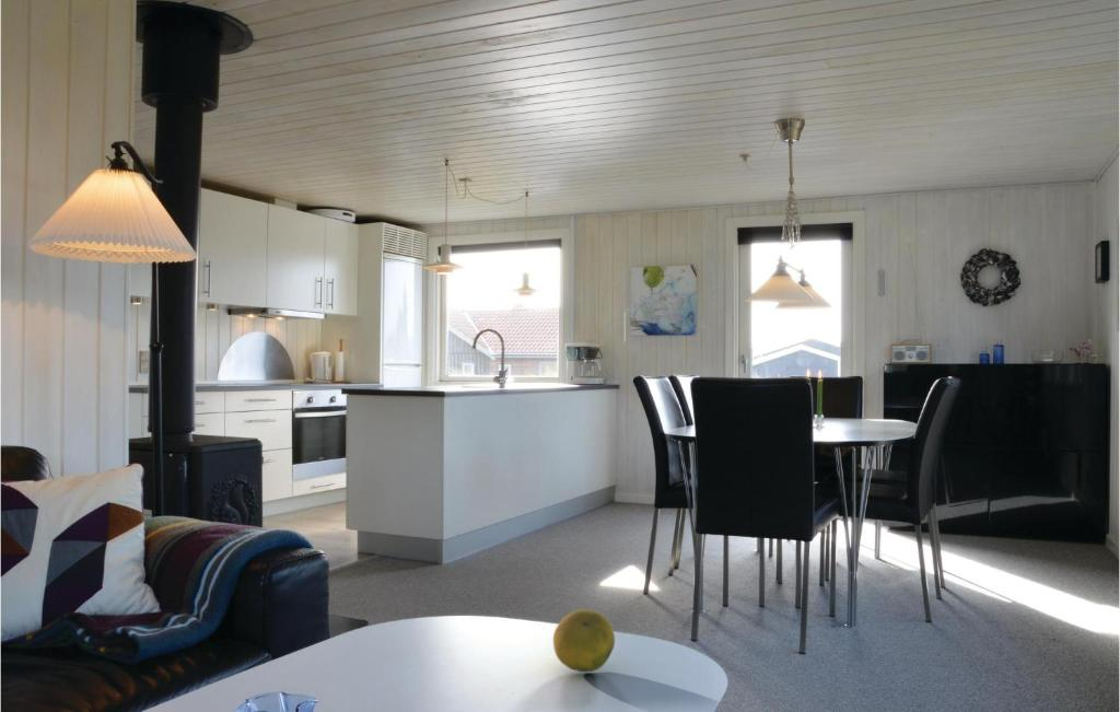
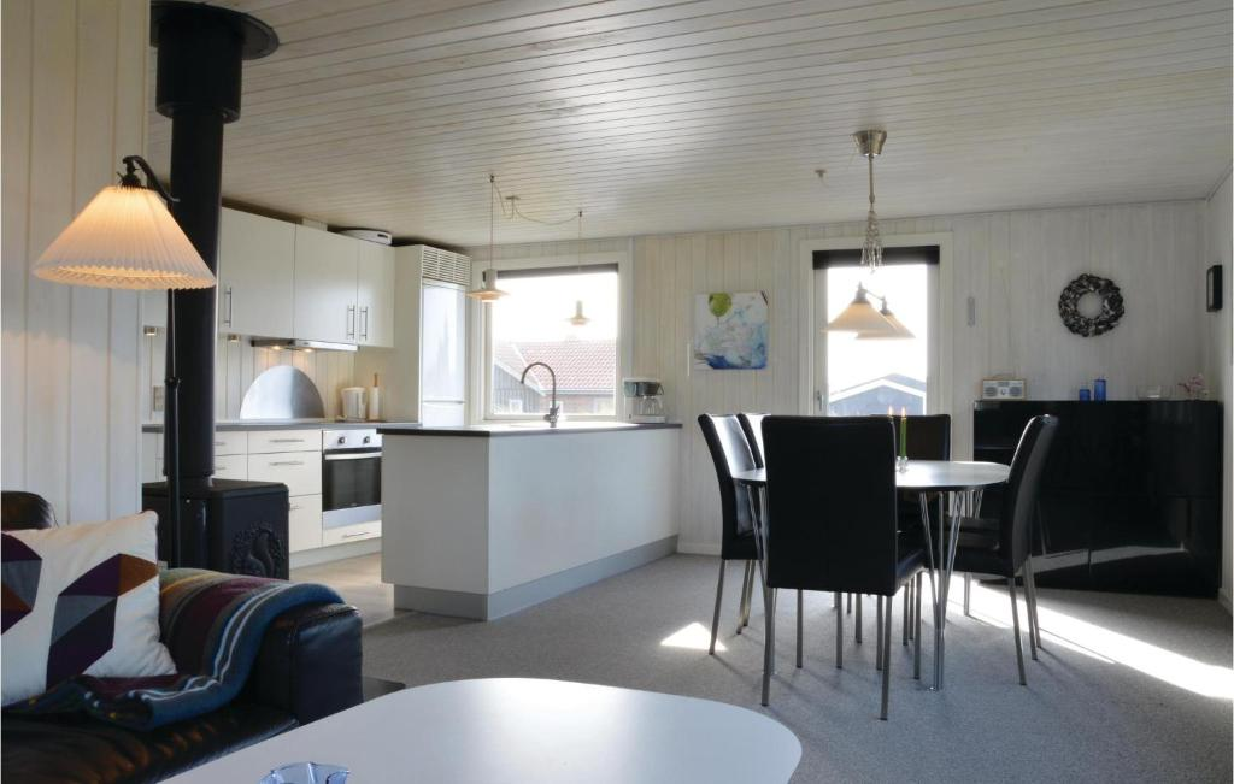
- fruit (583, 640)
